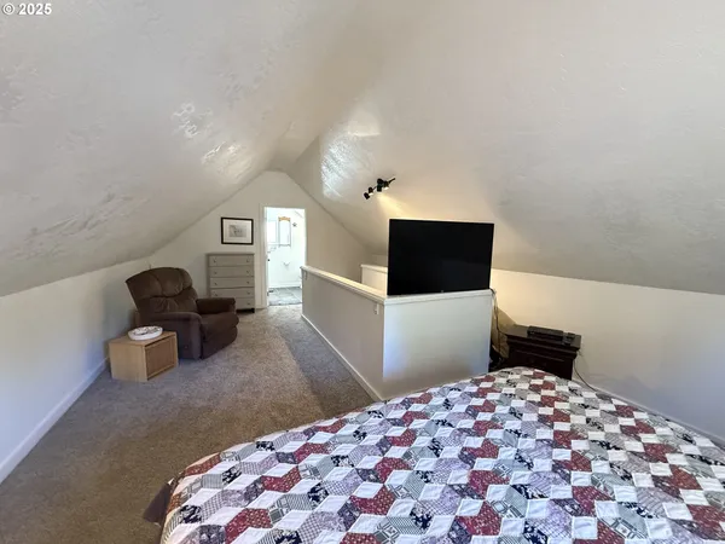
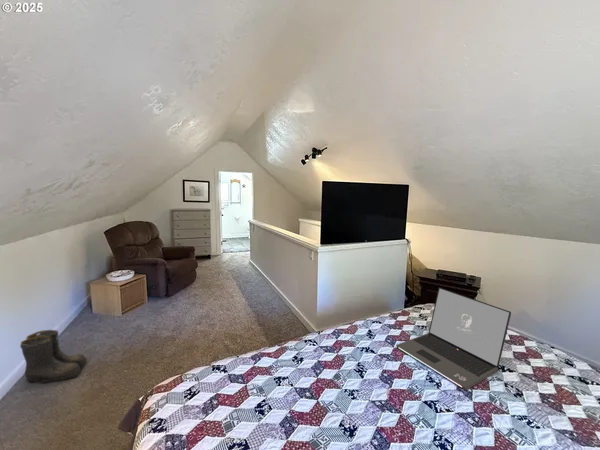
+ boots (55, 353)
+ laptop (450, 330)
